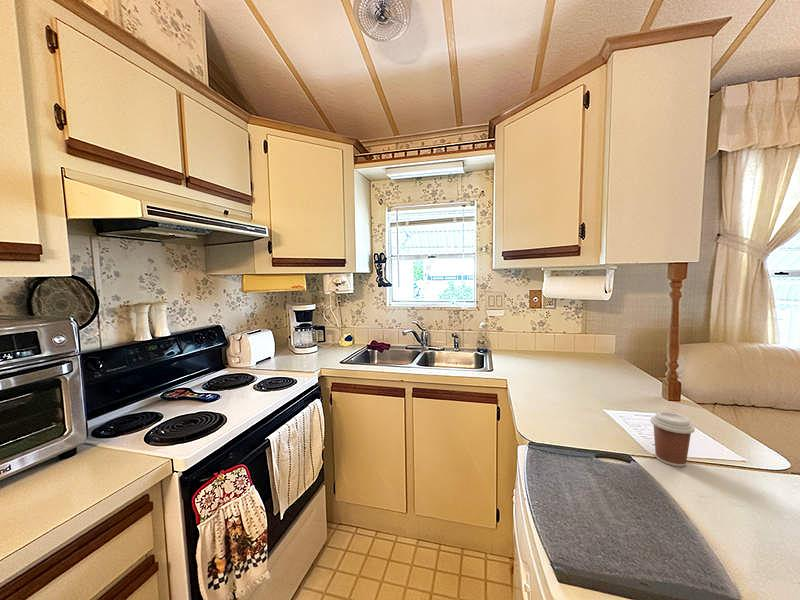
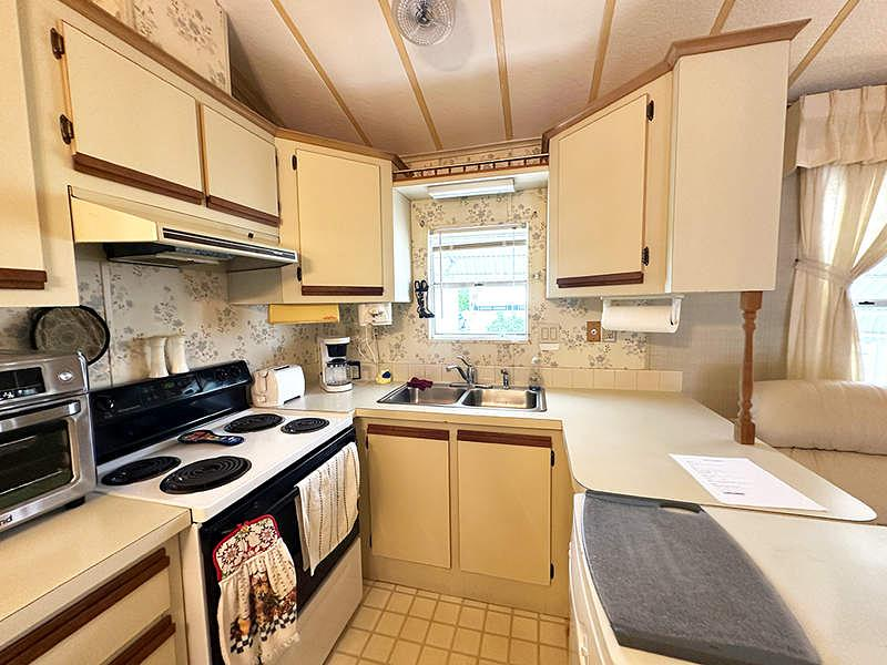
- coffee cup (671, 438)
